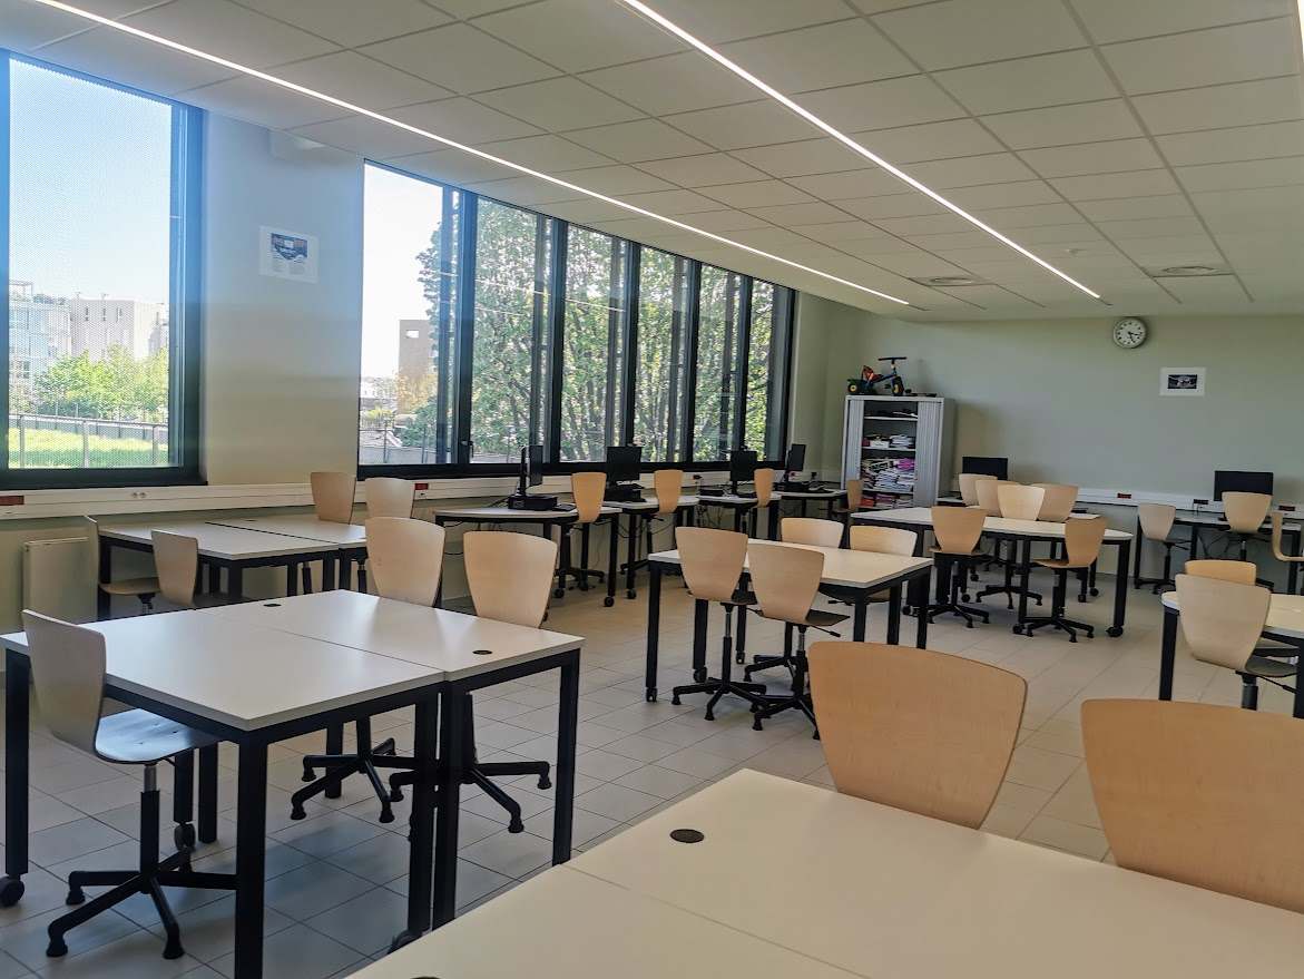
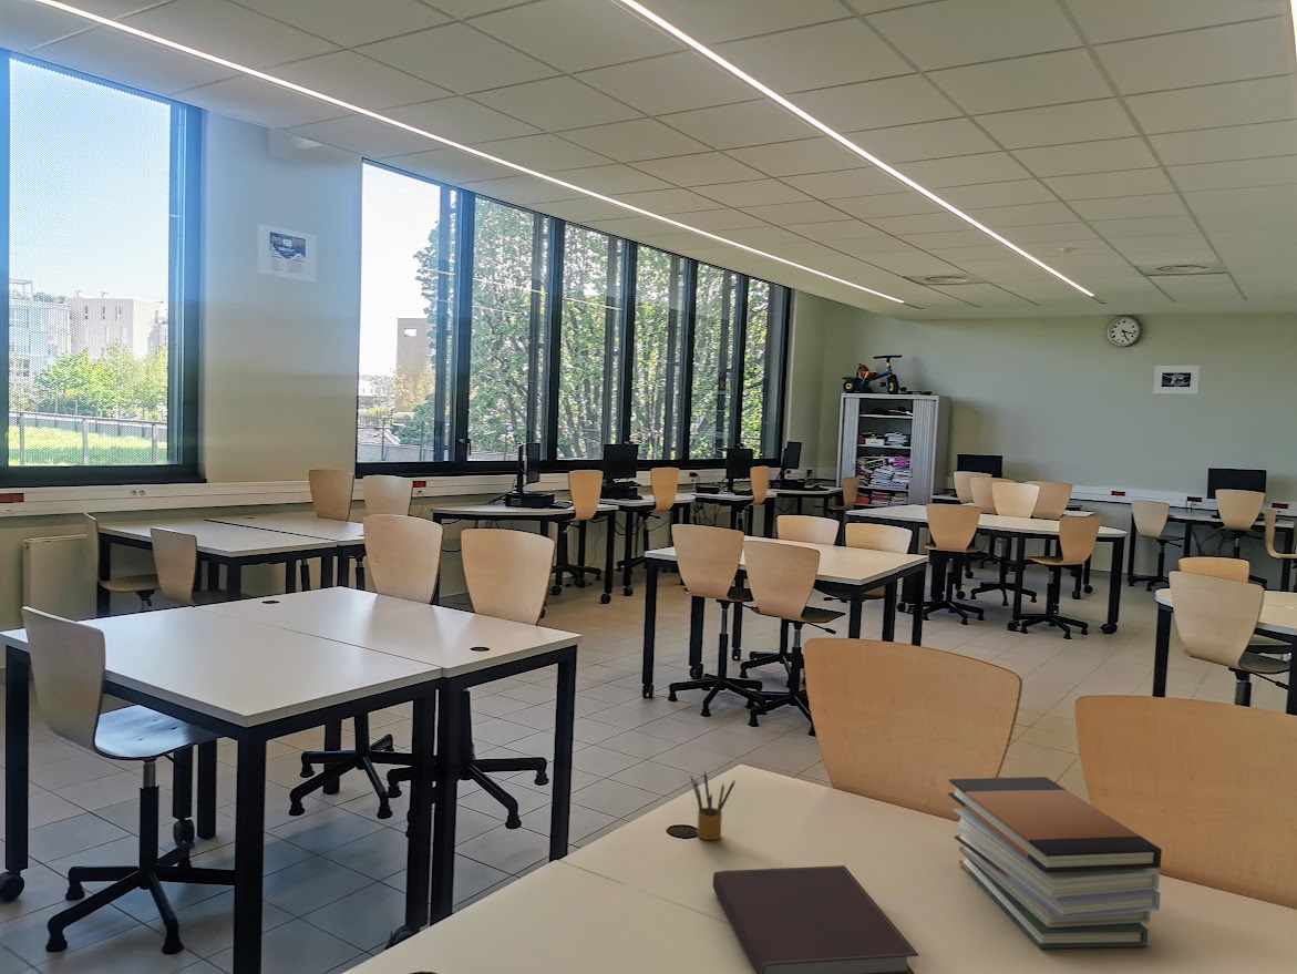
+ book stack (1047, 857)
+ notebook (807, 920)
+ pencil box (711, 806)
